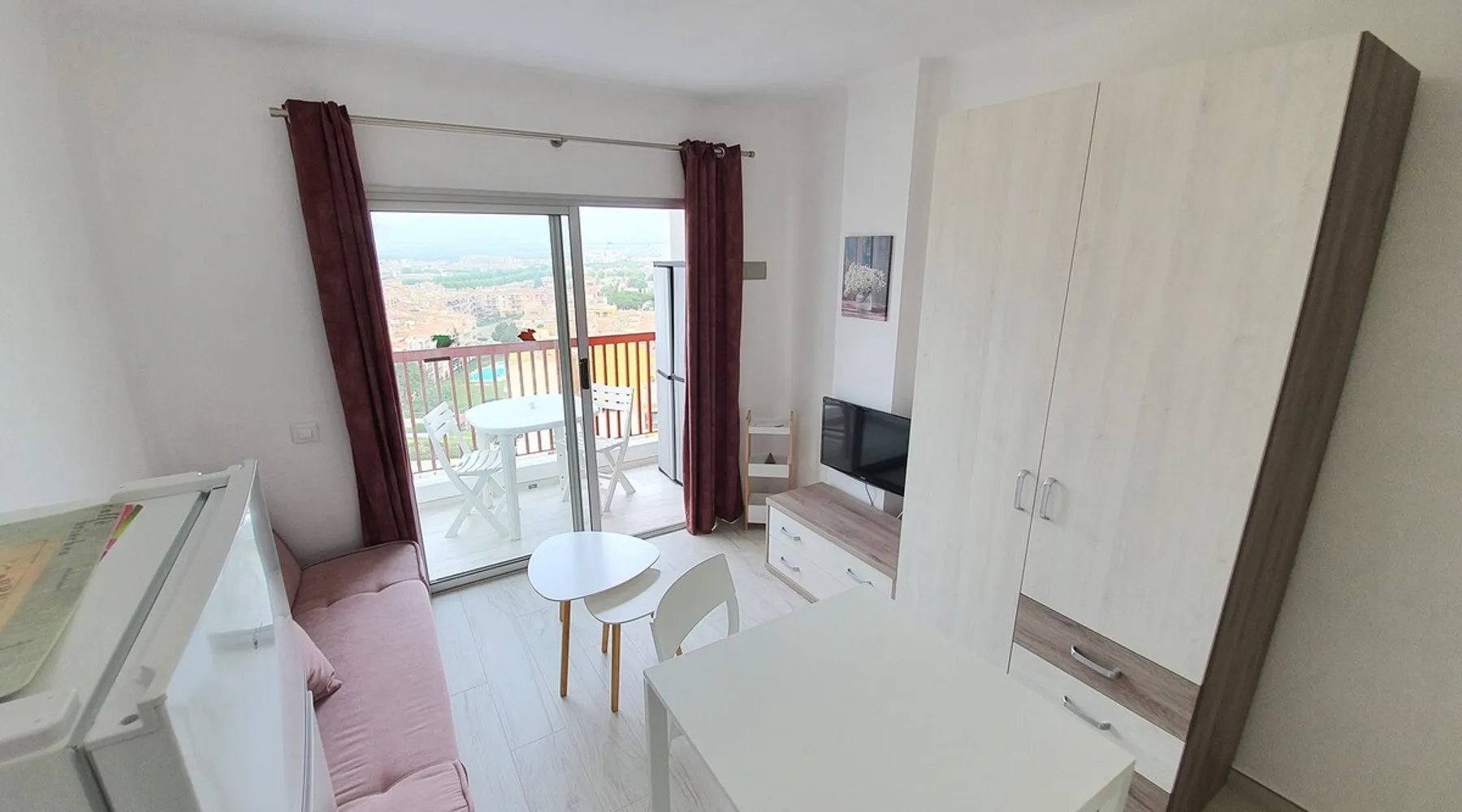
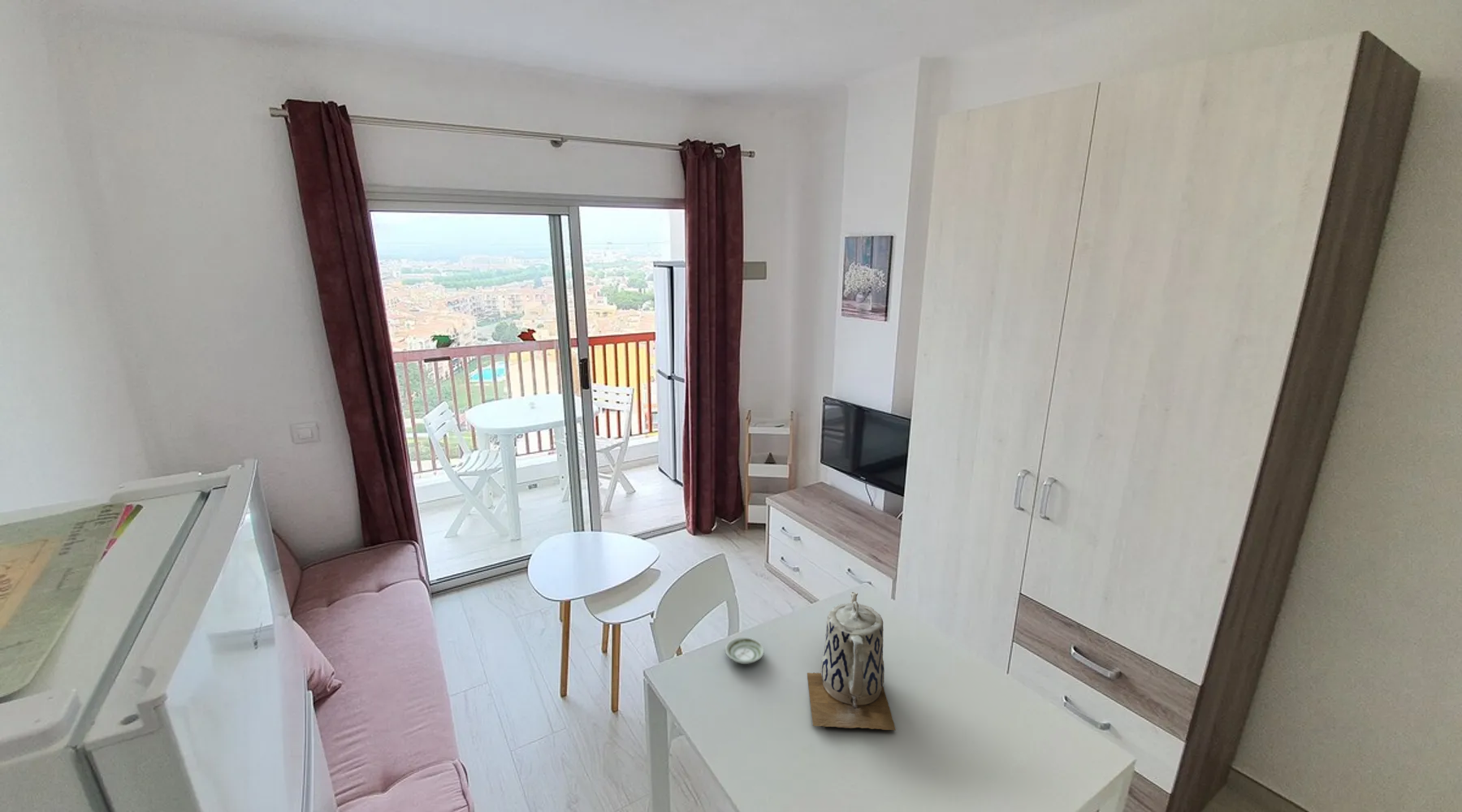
+ teapot (848, 646)
+ saucer (744, 653)
